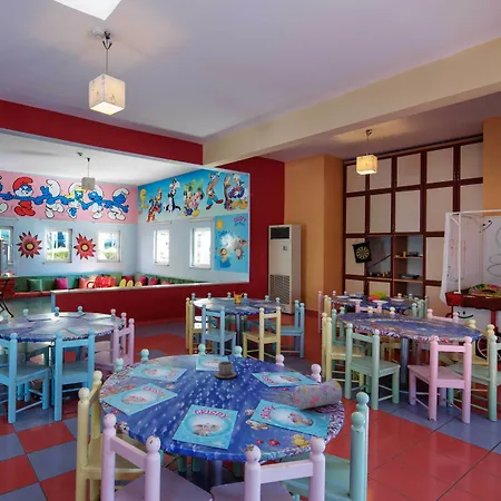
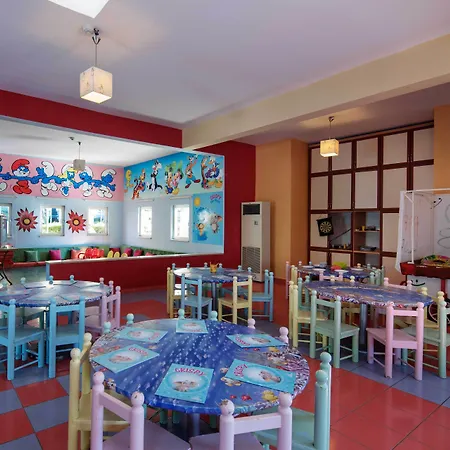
- cup (225, 369)
- pencil case (317, 393)
